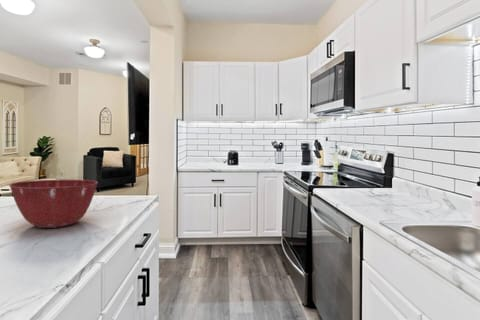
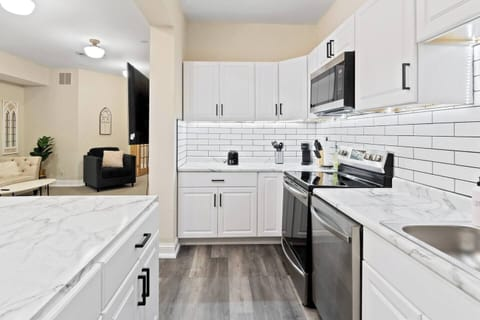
- mixing bowl (56, 203)
